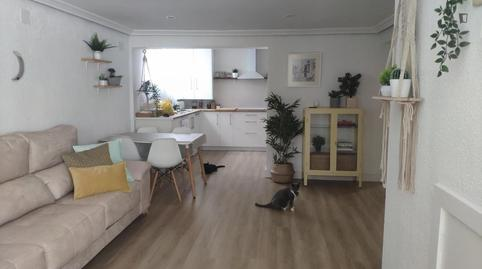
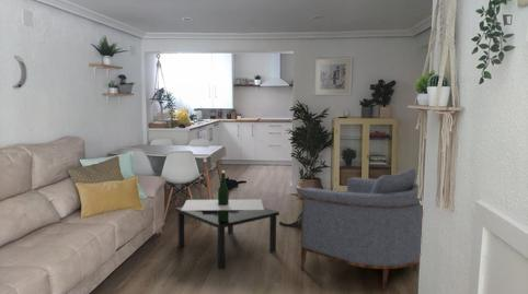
+ coffee table (222, 212)
+ armchair (370, 219)
